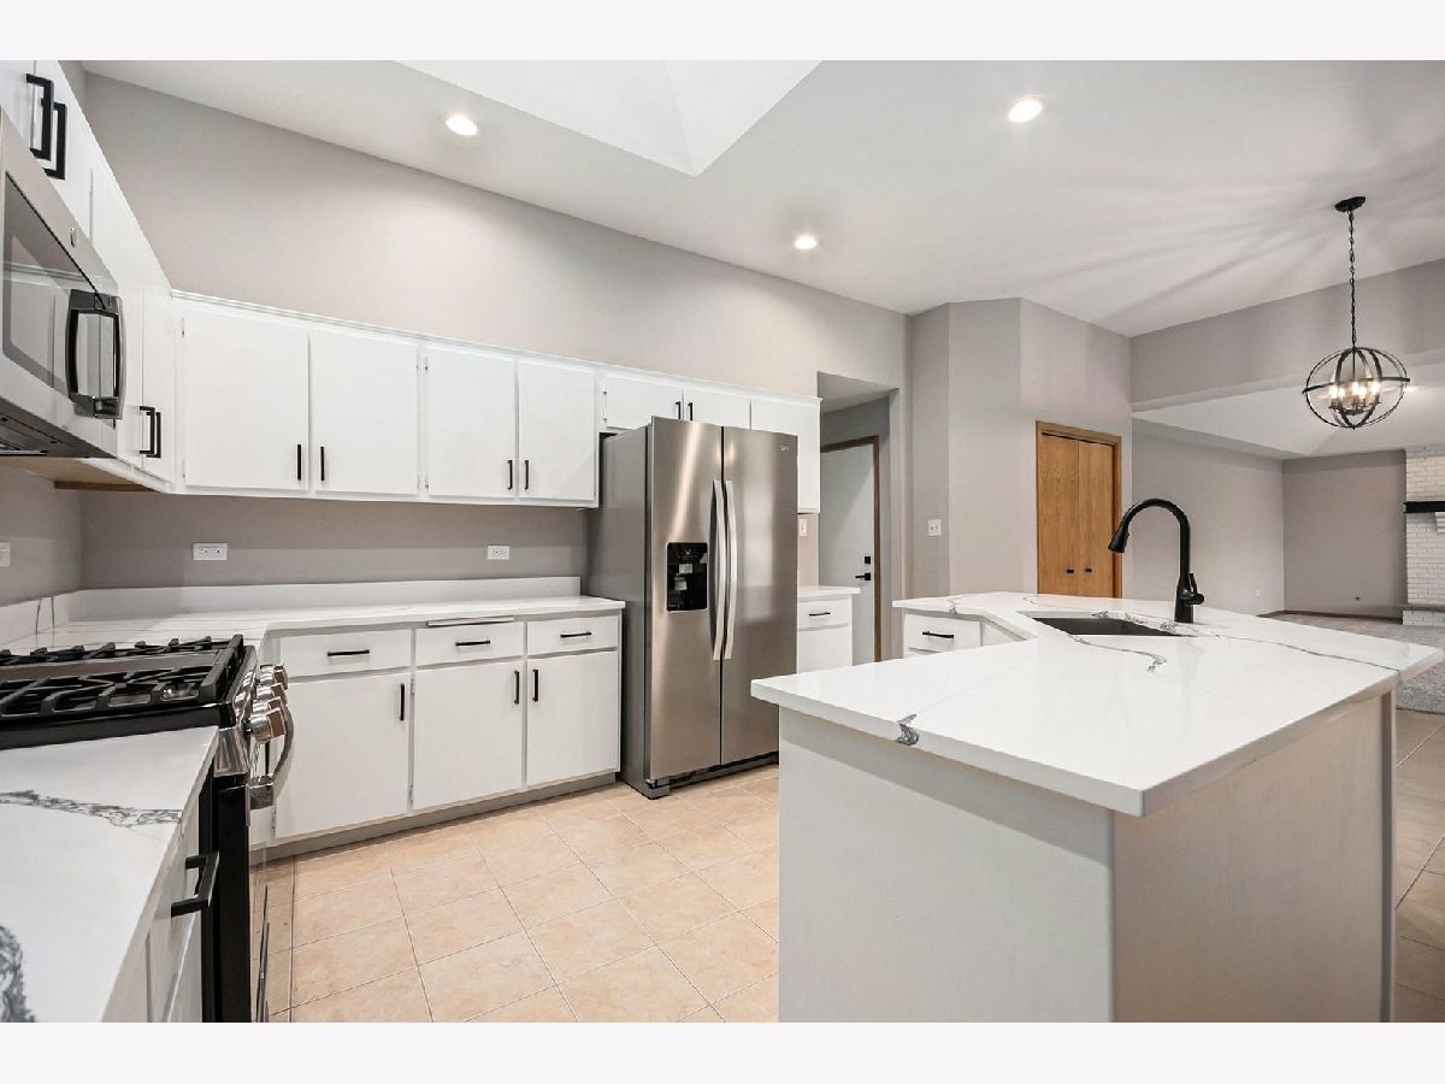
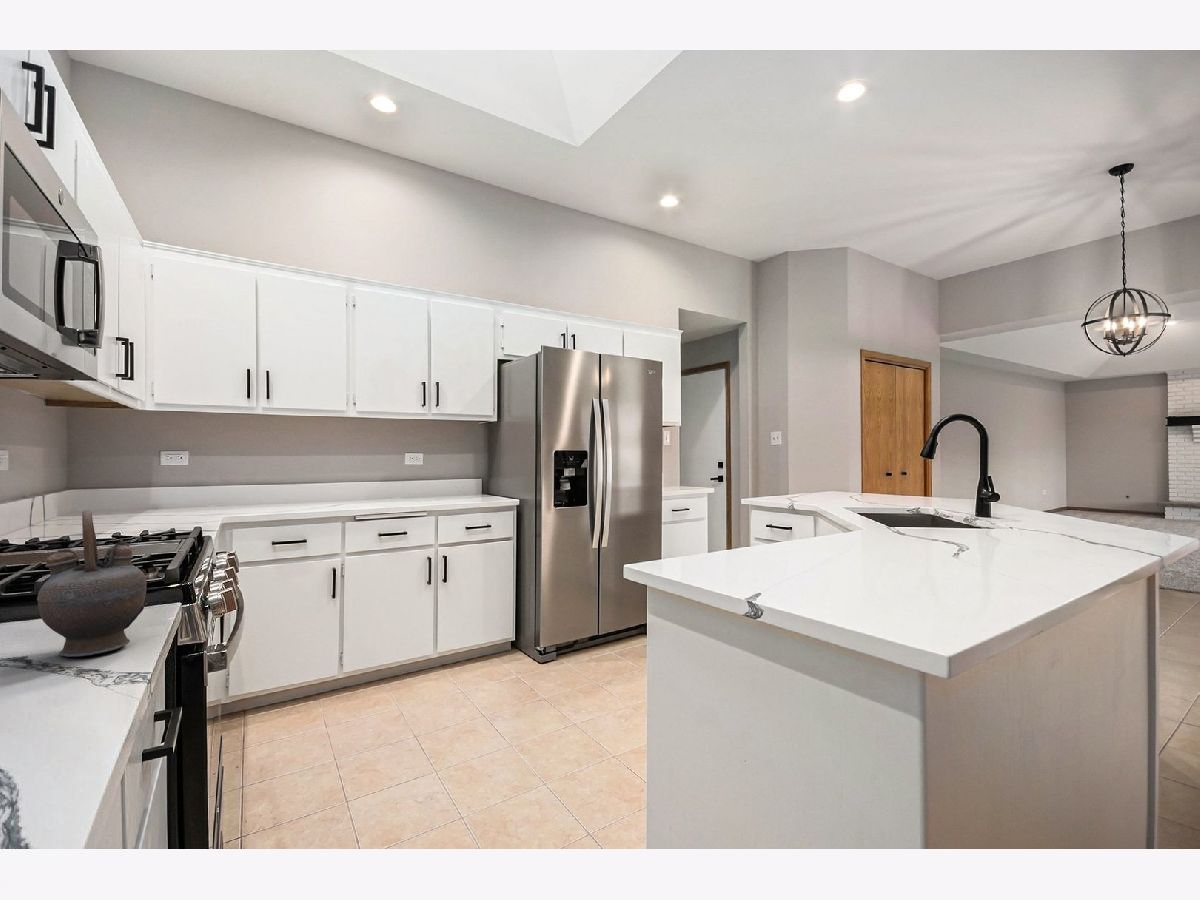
+ teapot (96, 577)
